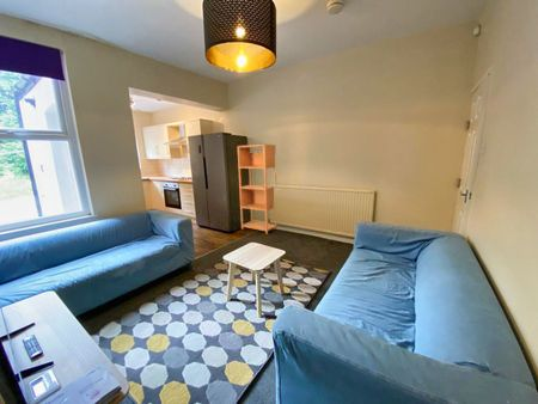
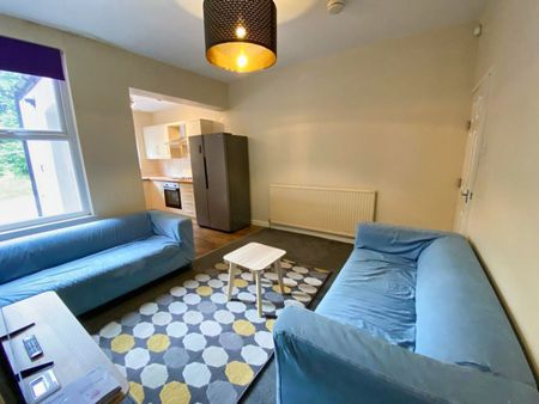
- bookcase (257, 188)
